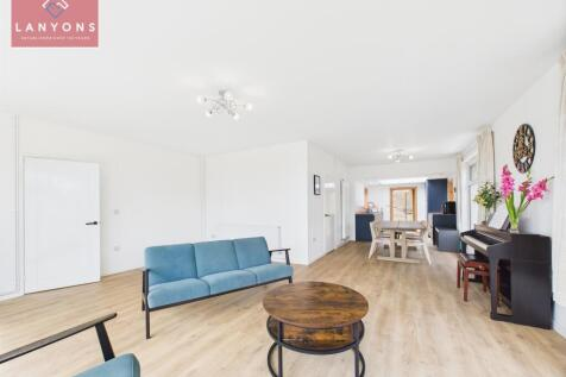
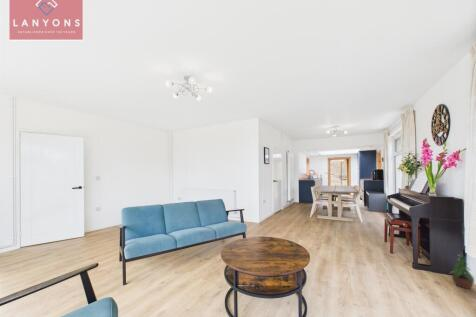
+ potted plant (461, 269)
